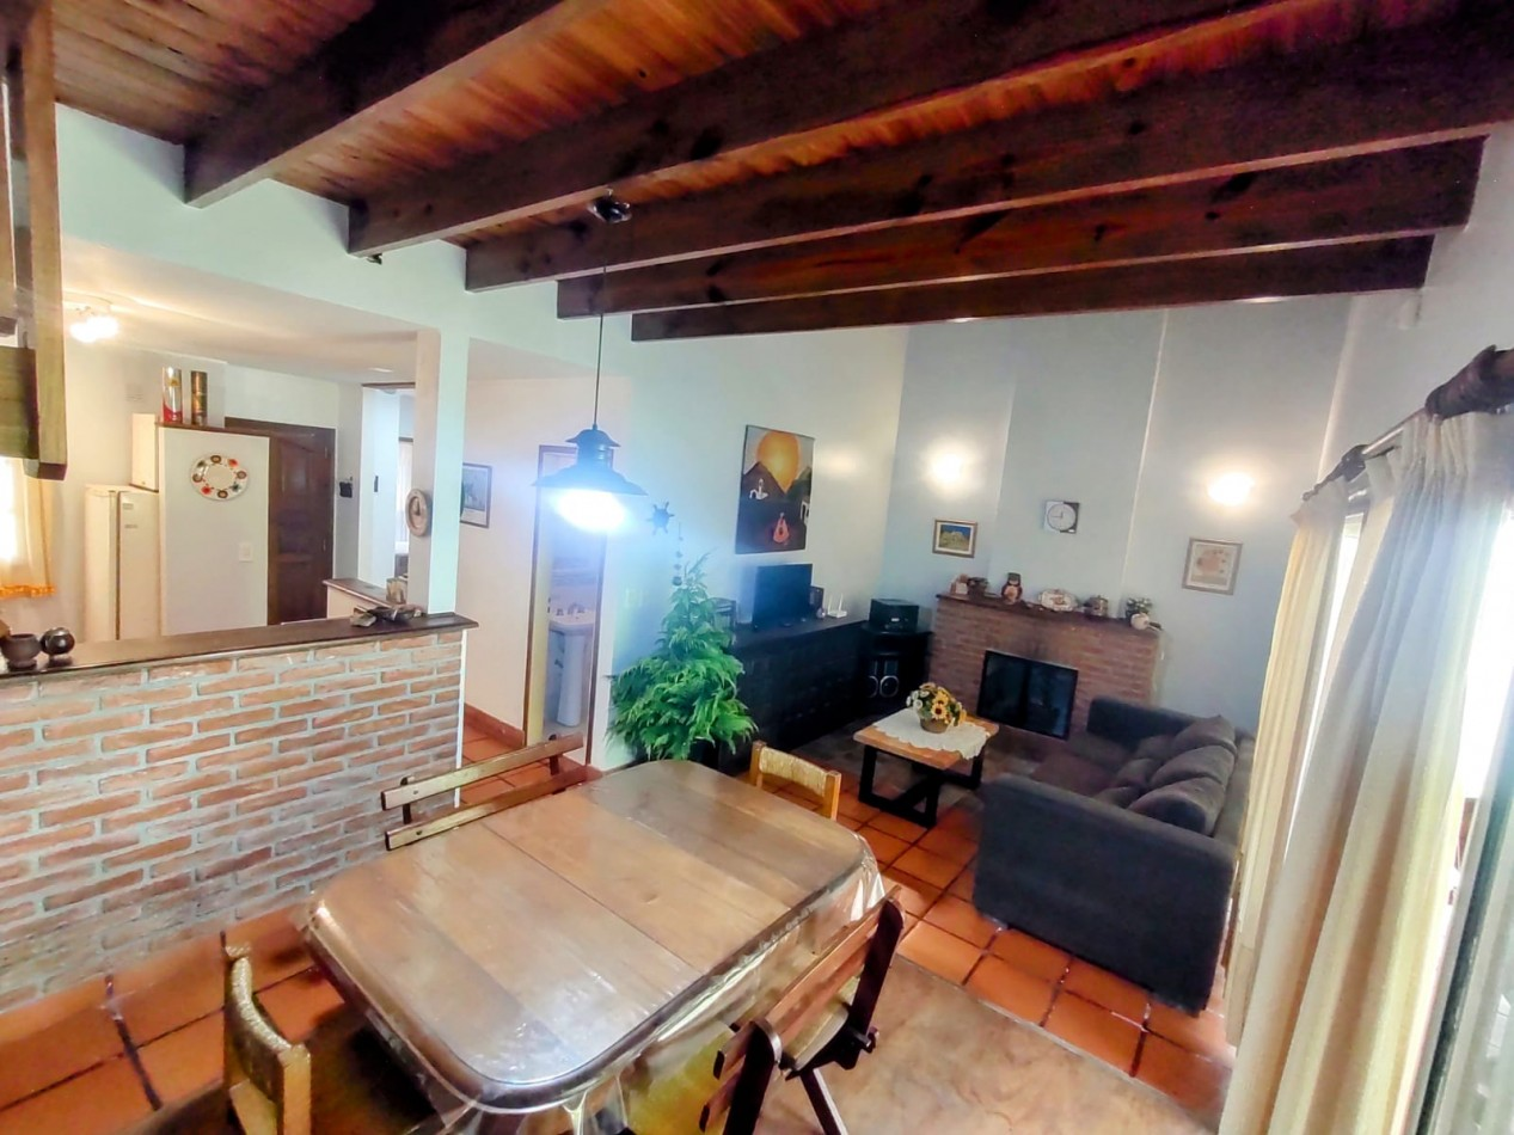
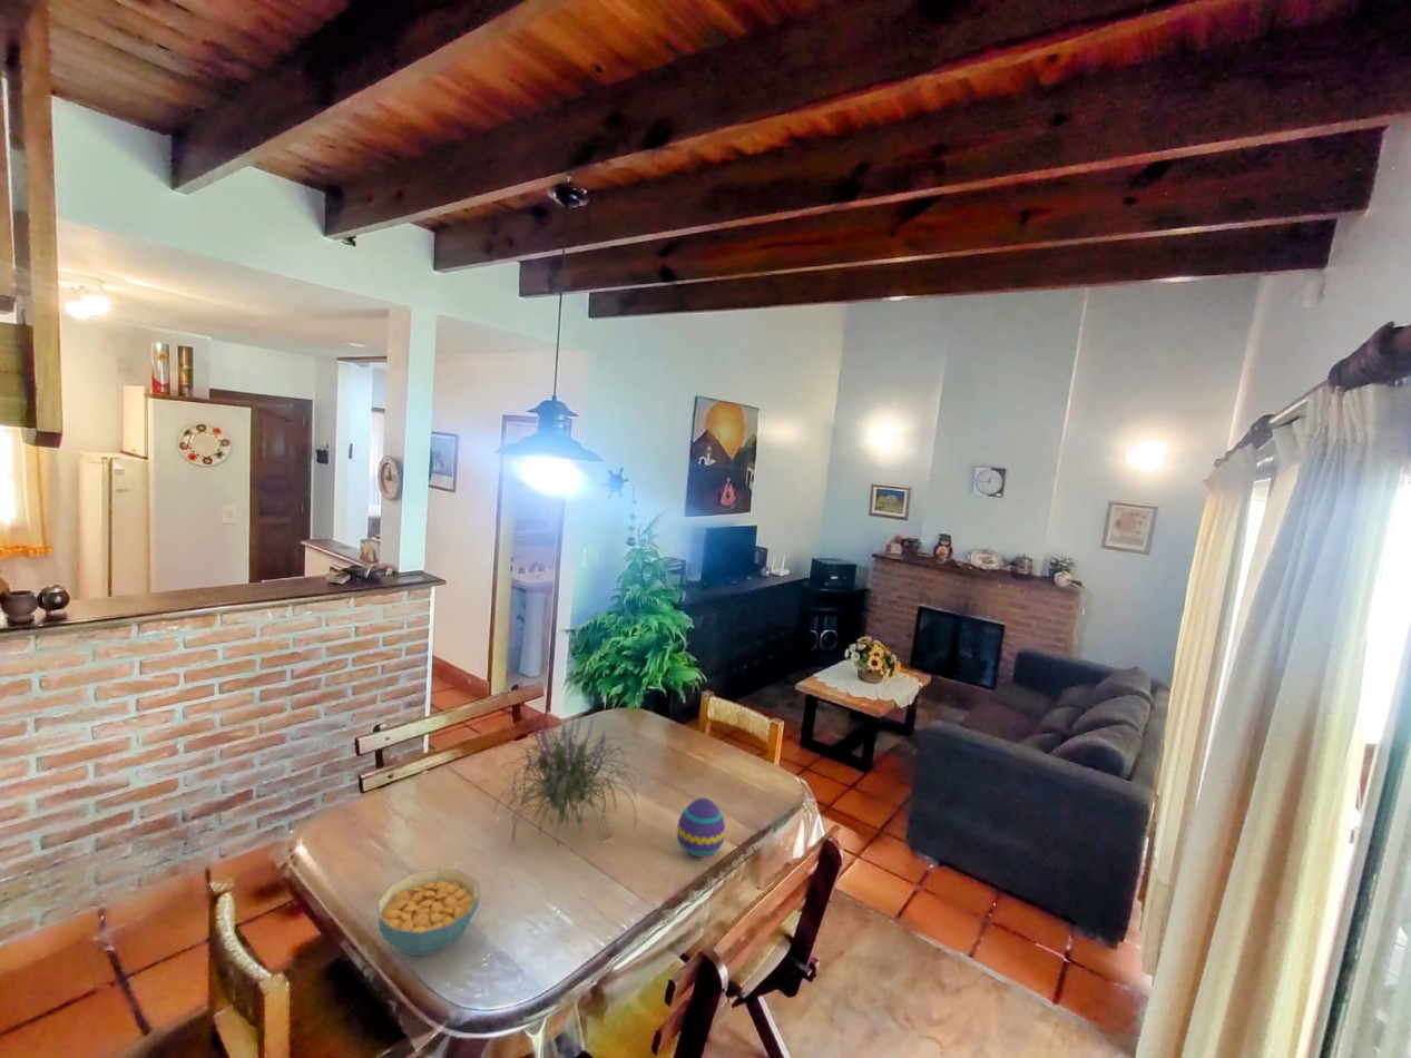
+ cereal bowl (428, 920)
+ decorative egg (700, 825)
+ plant (572, 772)
